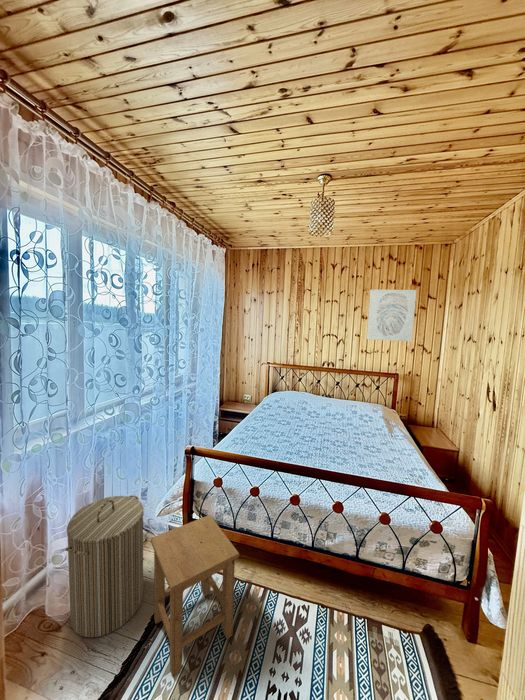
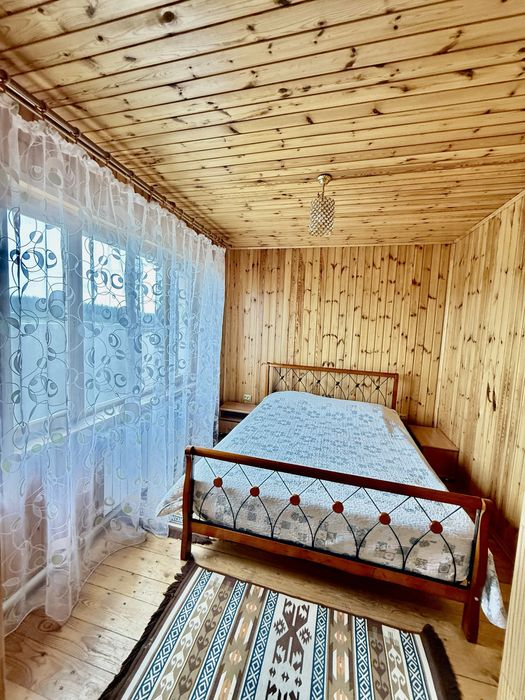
- wall art (390, 315)
- laundry hamper (108, 553)
- stool (192, 585)
